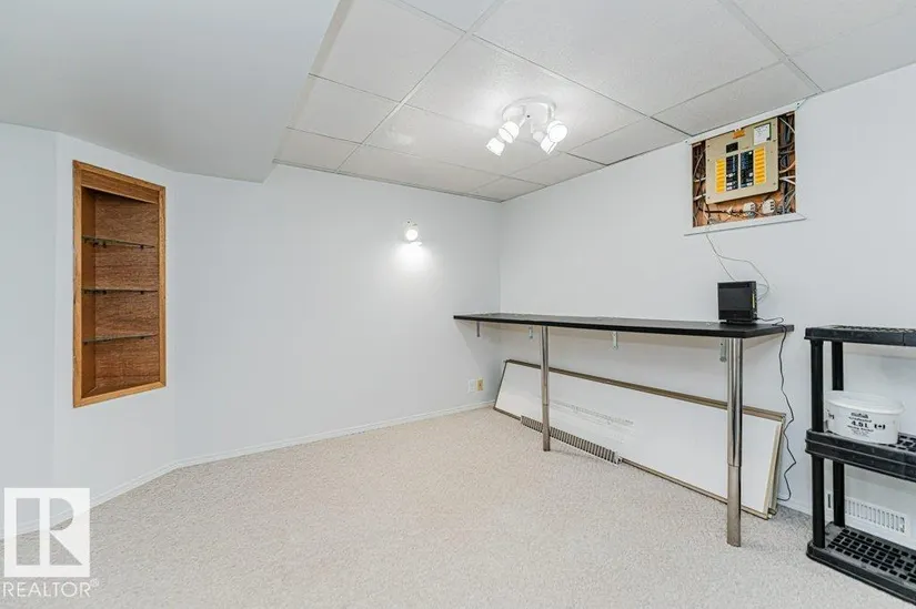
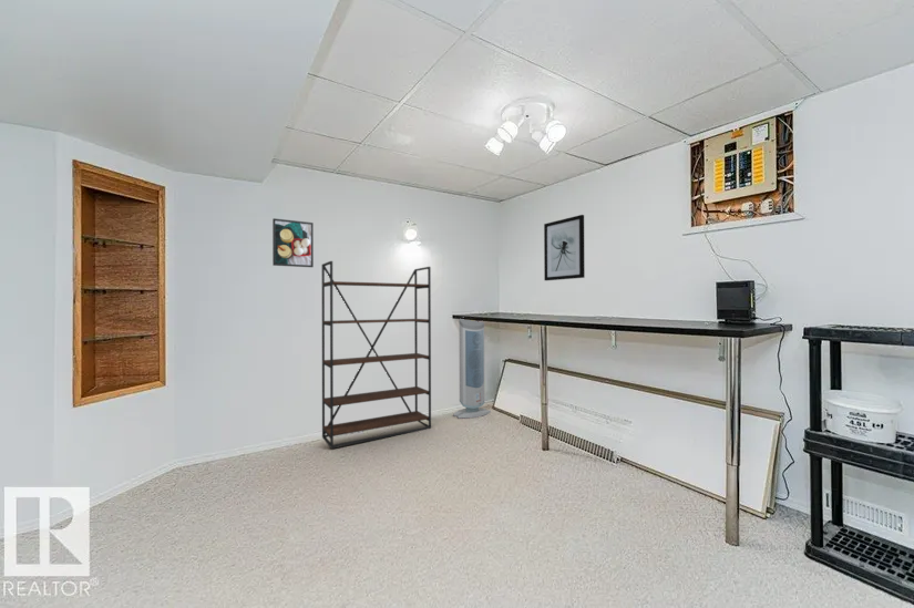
+ bookshelf (374, 350)
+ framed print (292, 243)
+ air purifier (471, 364)
+ wall art (563, 249)
